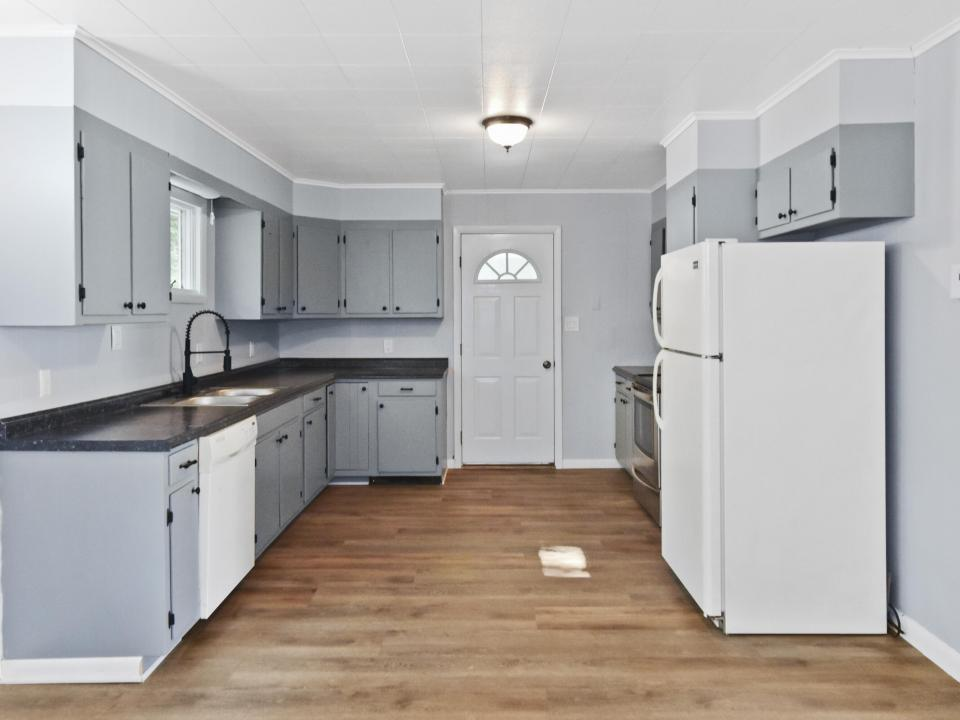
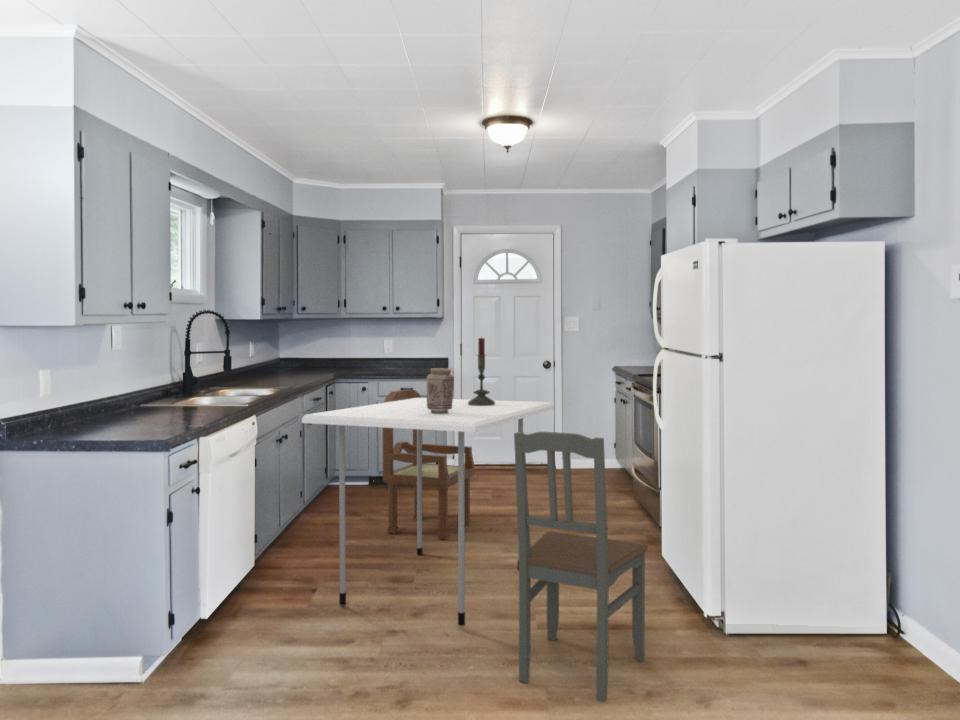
+ candle (481, 369)
+ dining table (458, 497)
+ dining chair (577, 549)
+ vase (440, 390)
+ dining chair (429, 459)
